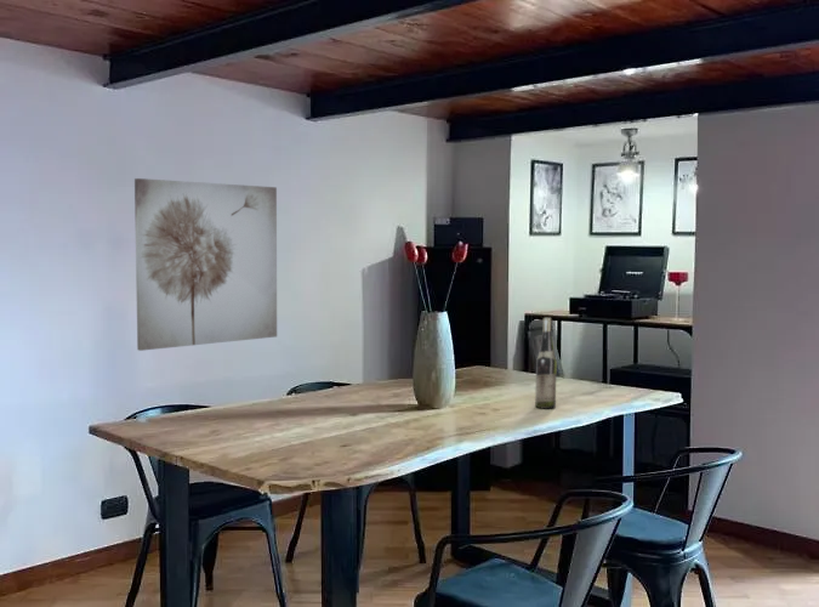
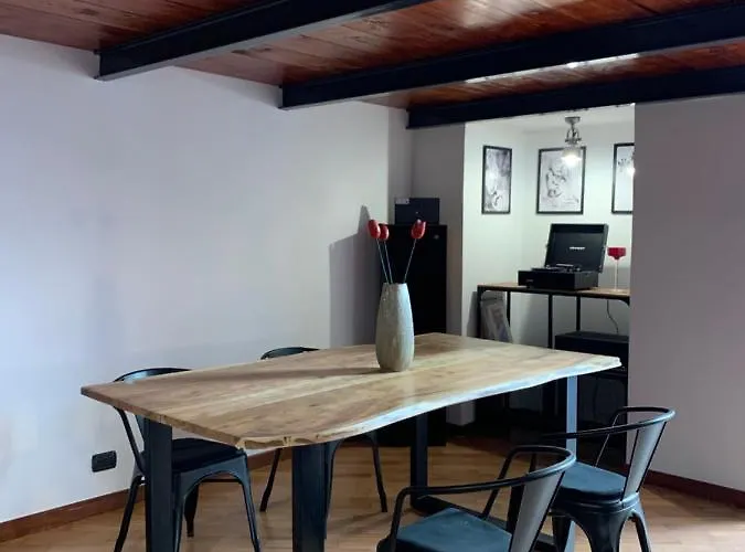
- wall art (211, 263)
- wine bottle (546, 362)
